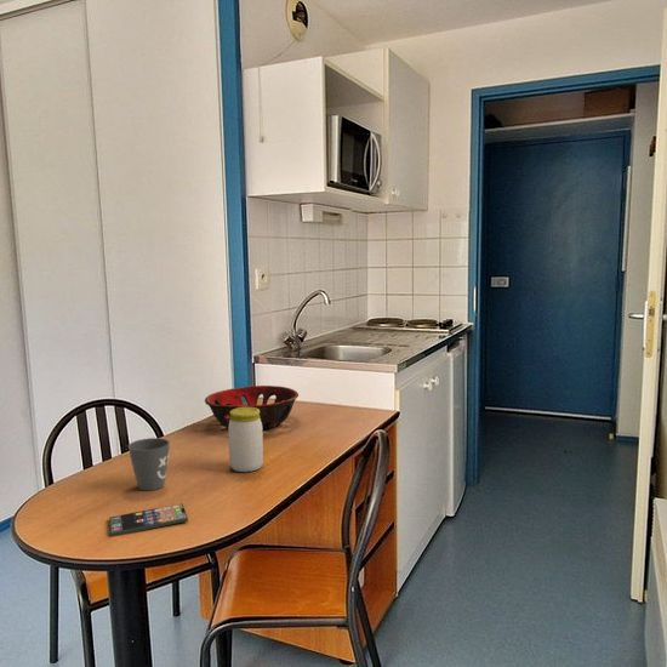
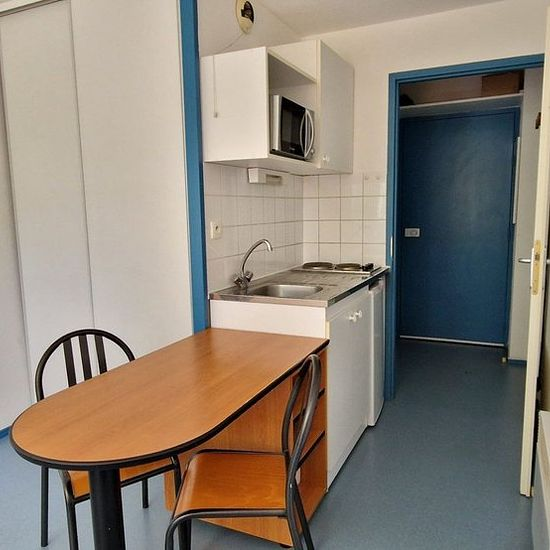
- jar (245, 438)
- mug (153, 462)
- decorative bowl (252, 406)
- smartphone (148, 518)
